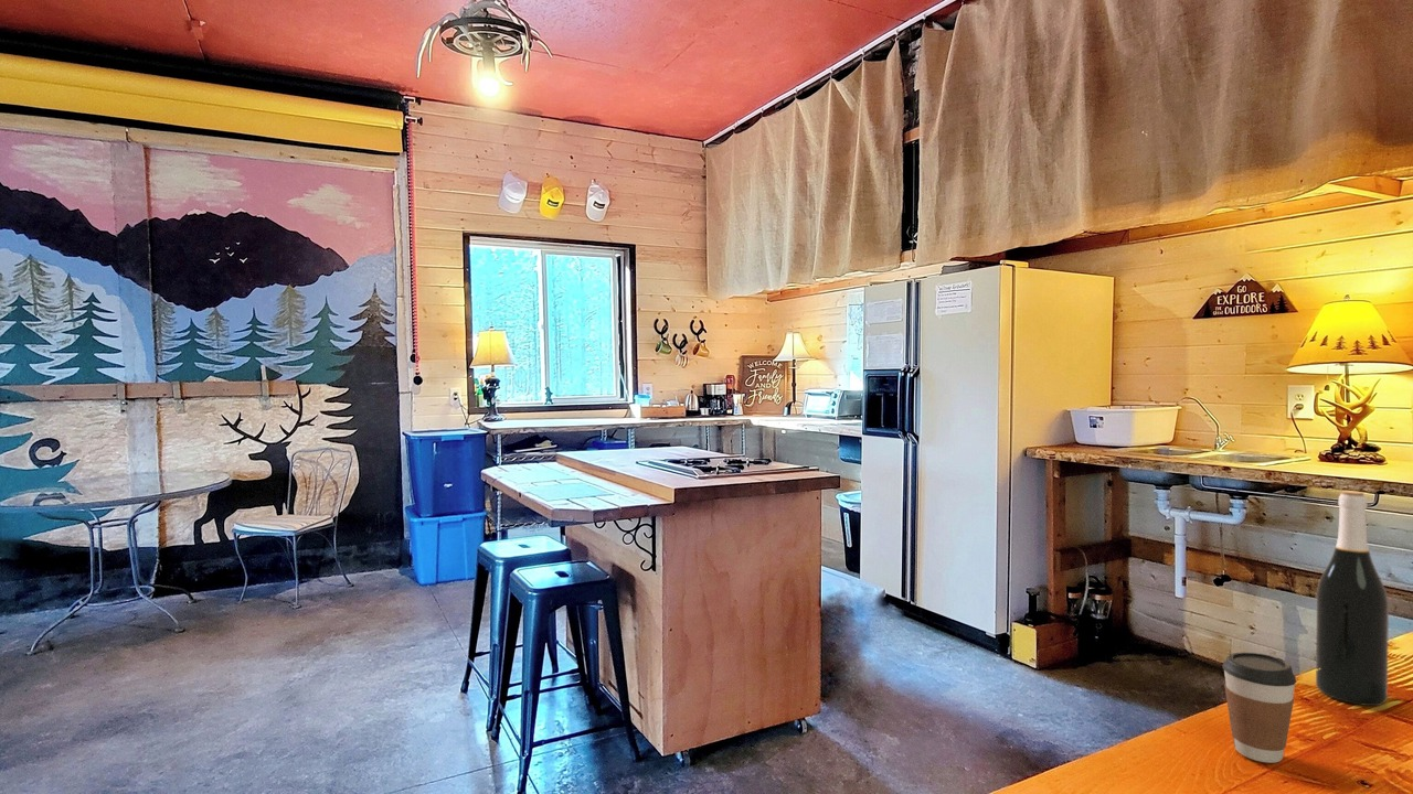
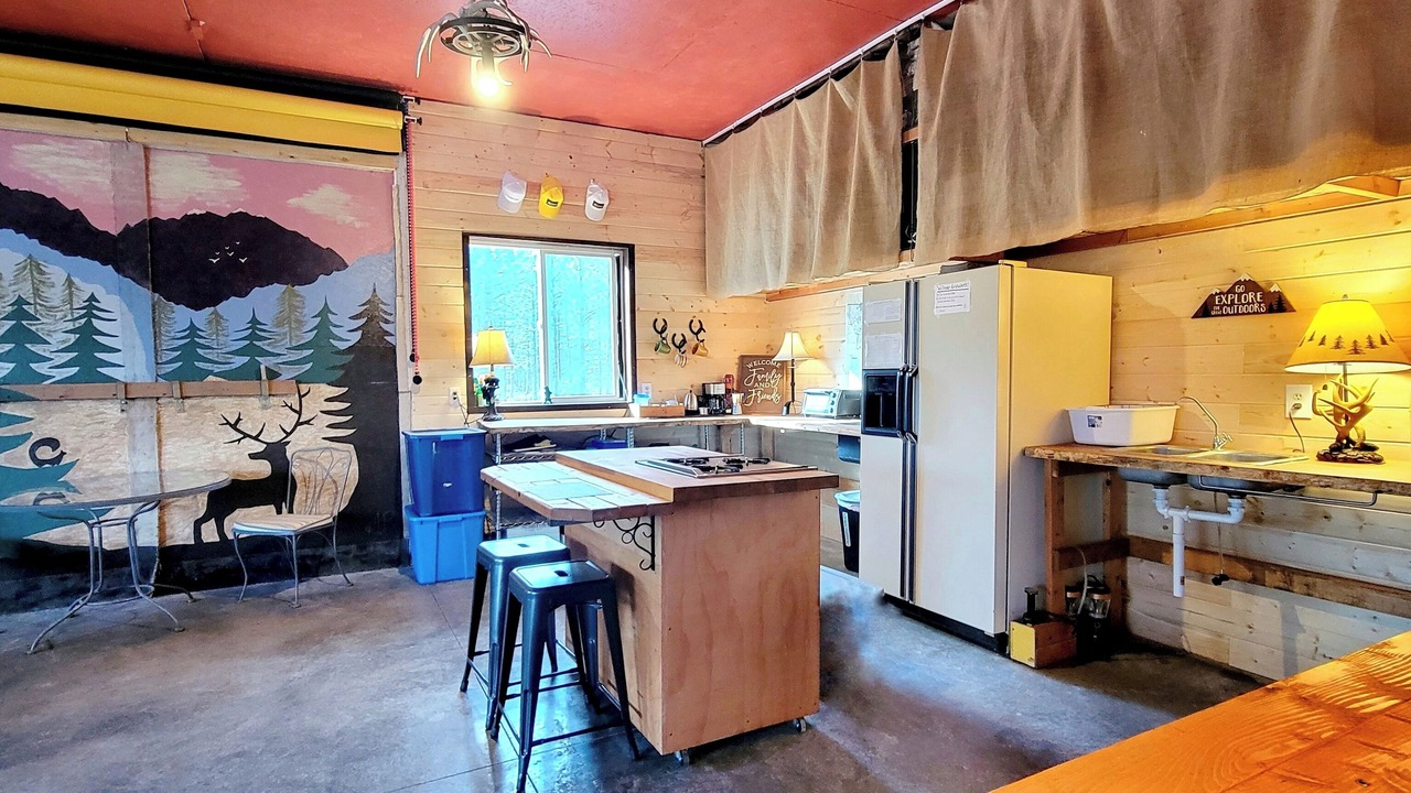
- wine bottle (1351, 593)
- coffee cup (1257, 707)
